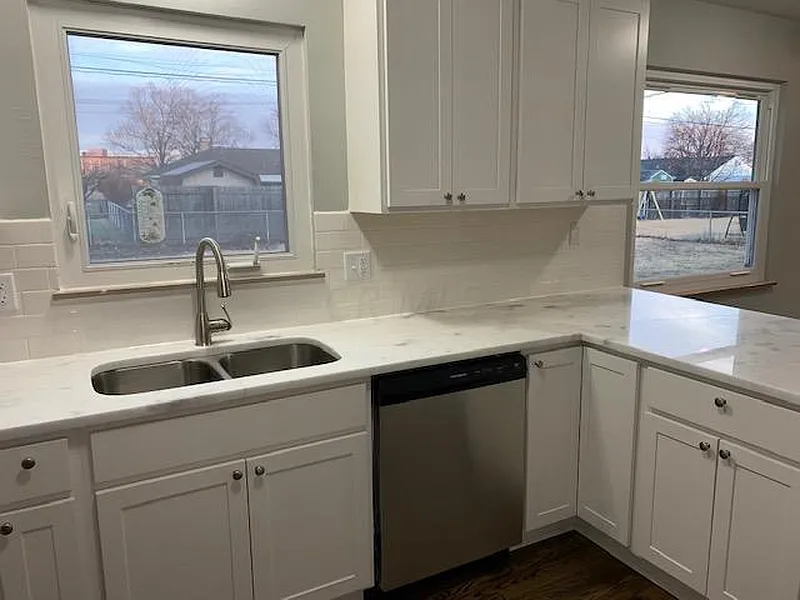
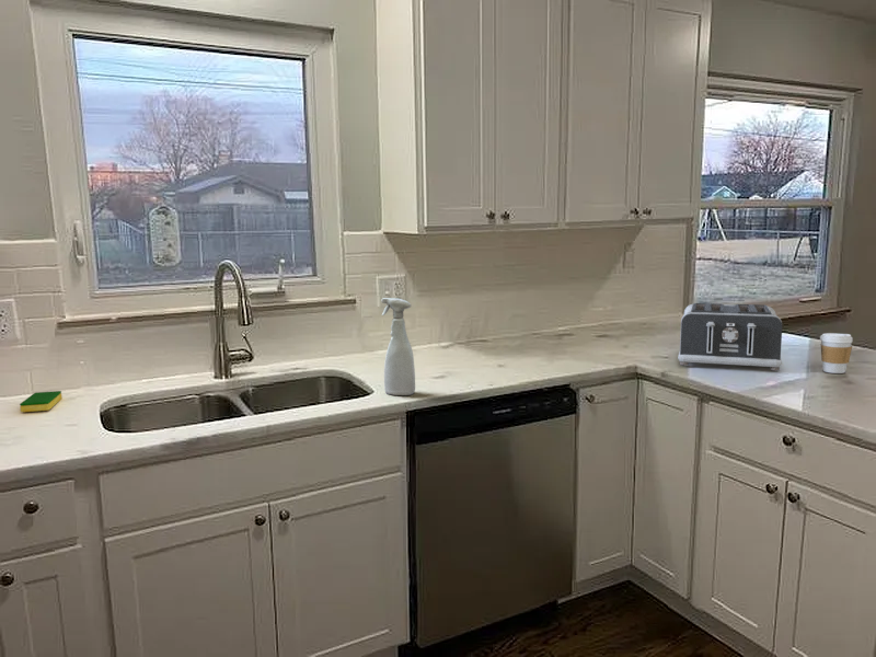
+ toaster (728, 334)
+ coffee cup (834, 351)
+ dish sponge (42, 401)
+ spray bottle (399, 346)
